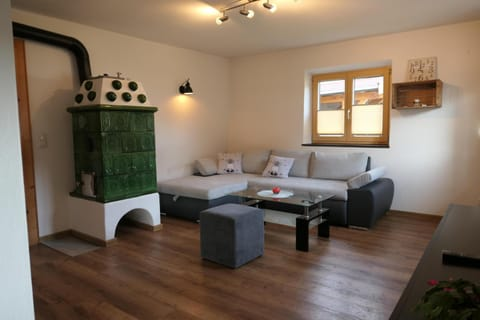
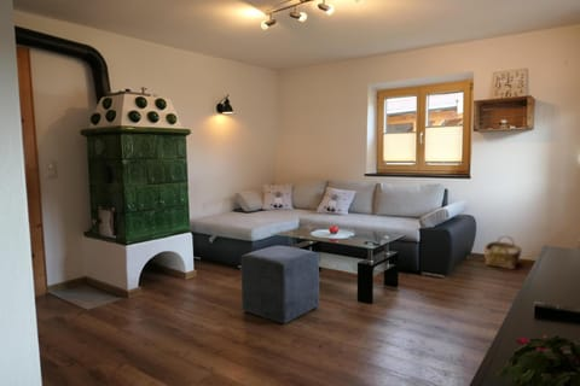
+ woven basket (503, 251)
